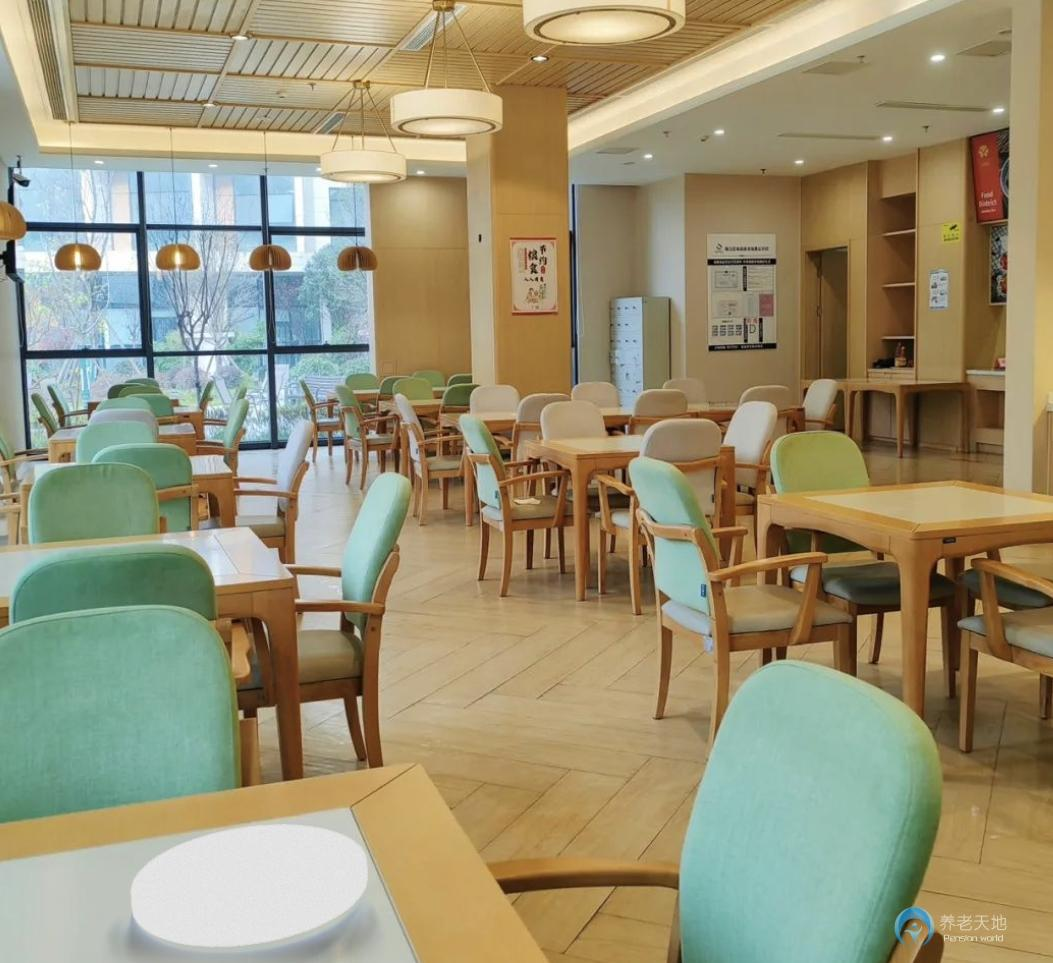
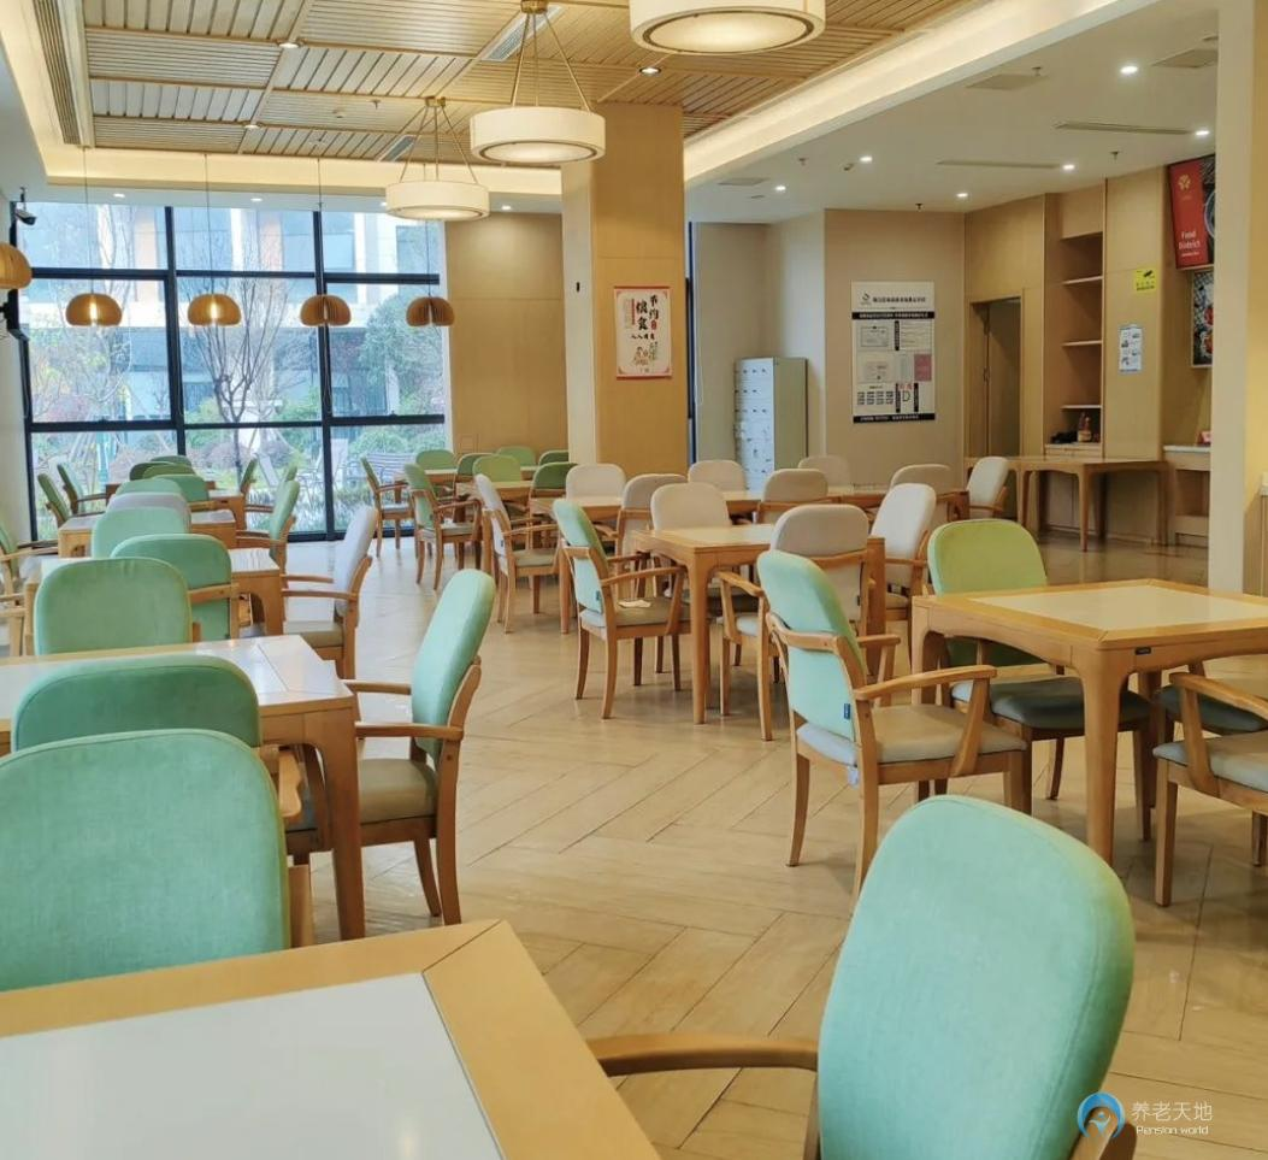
- plate (251, 879)
